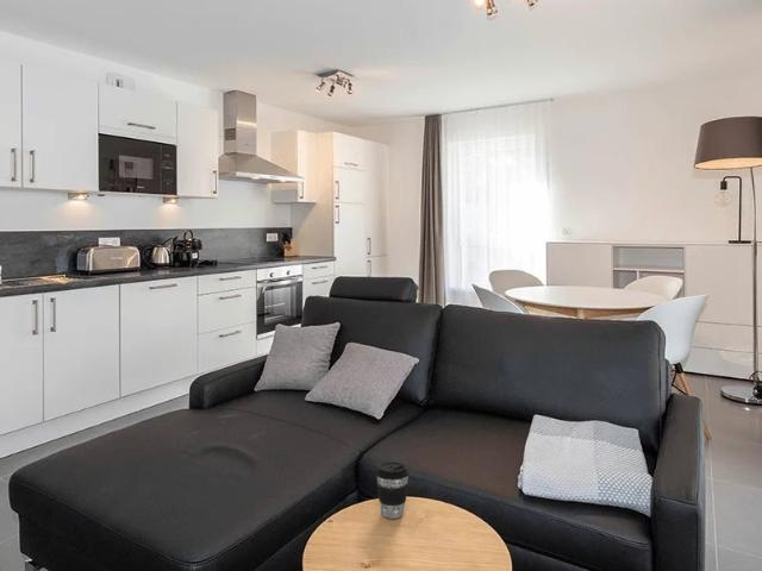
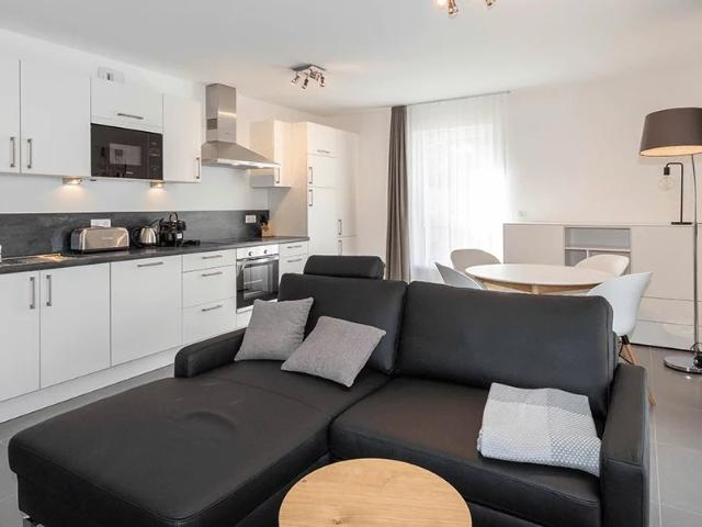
- coffee cup (392, 490)
